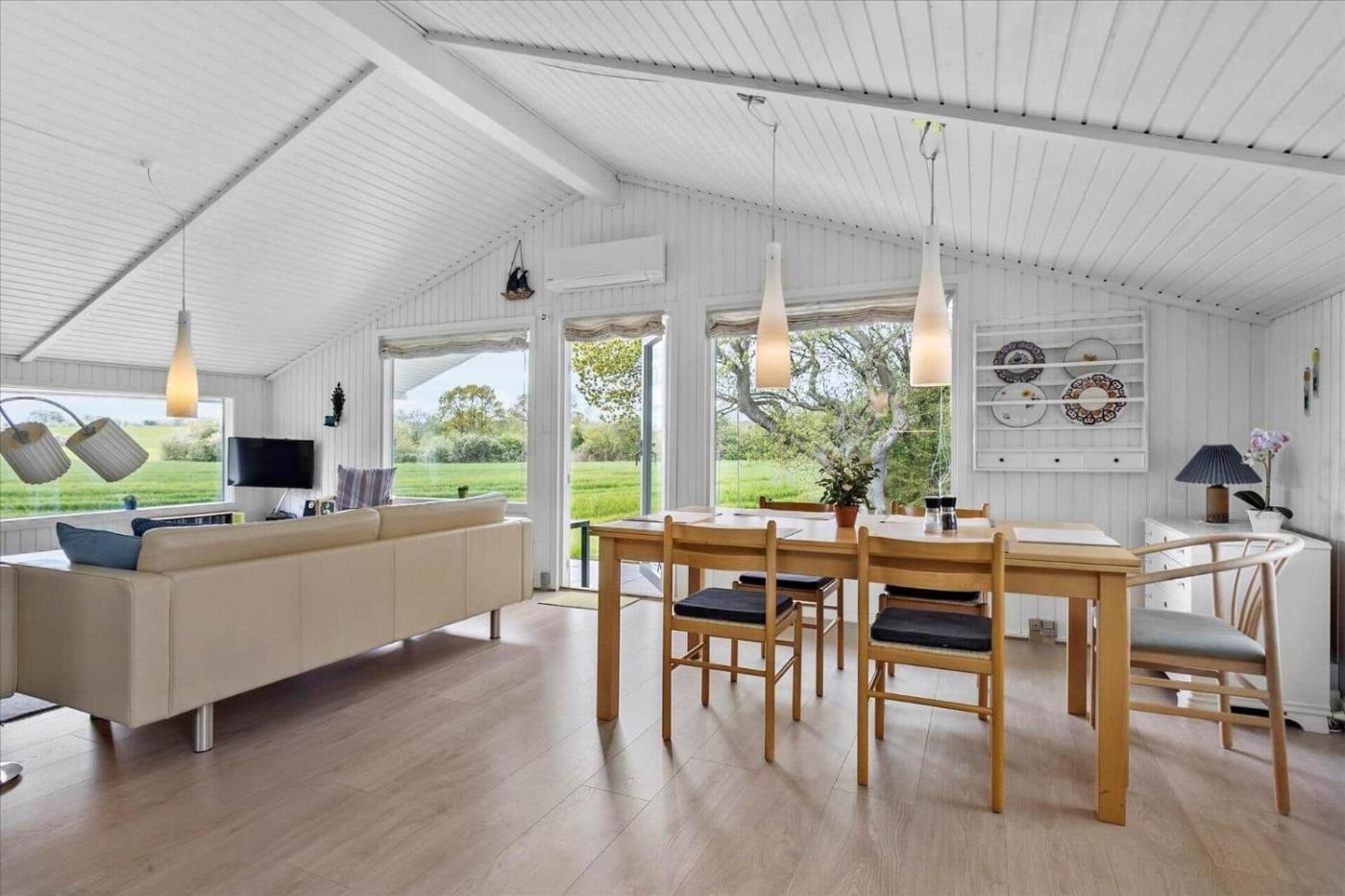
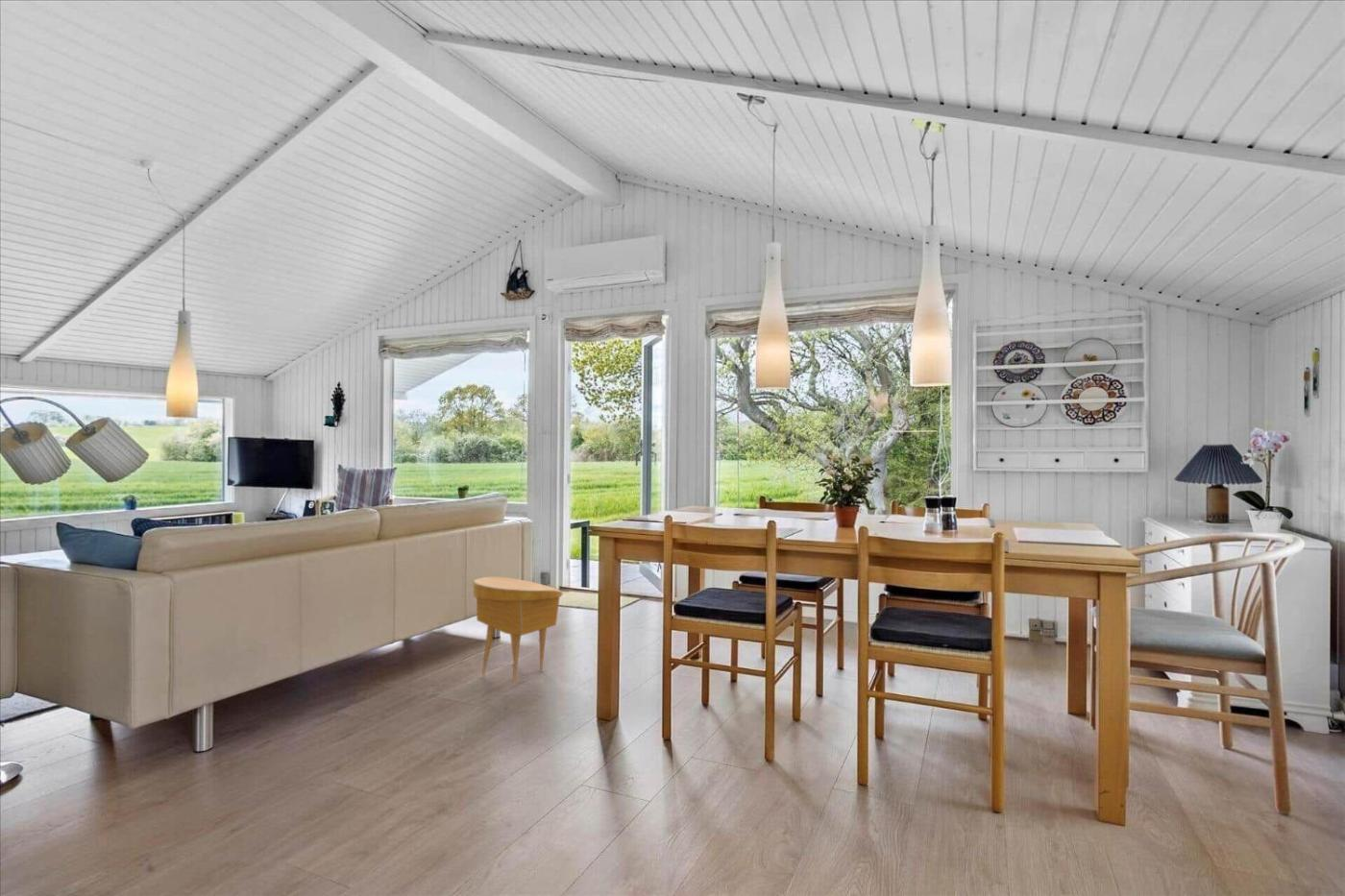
+ side table (518, 626)
